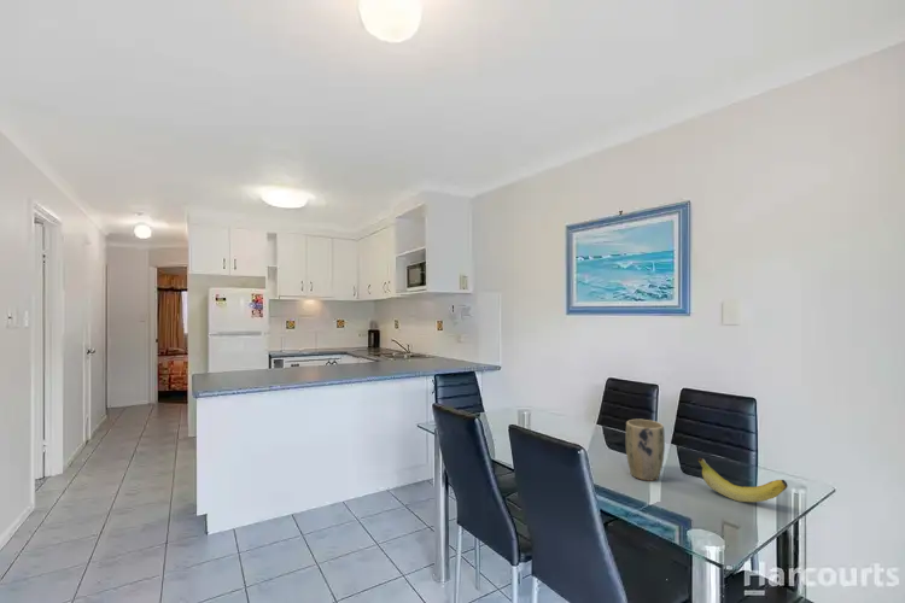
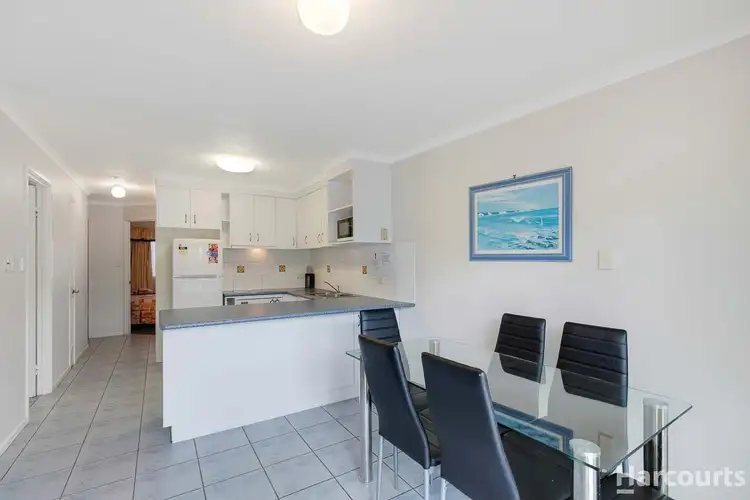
- fruit (740, 486)
- plant pot (644, 449)
